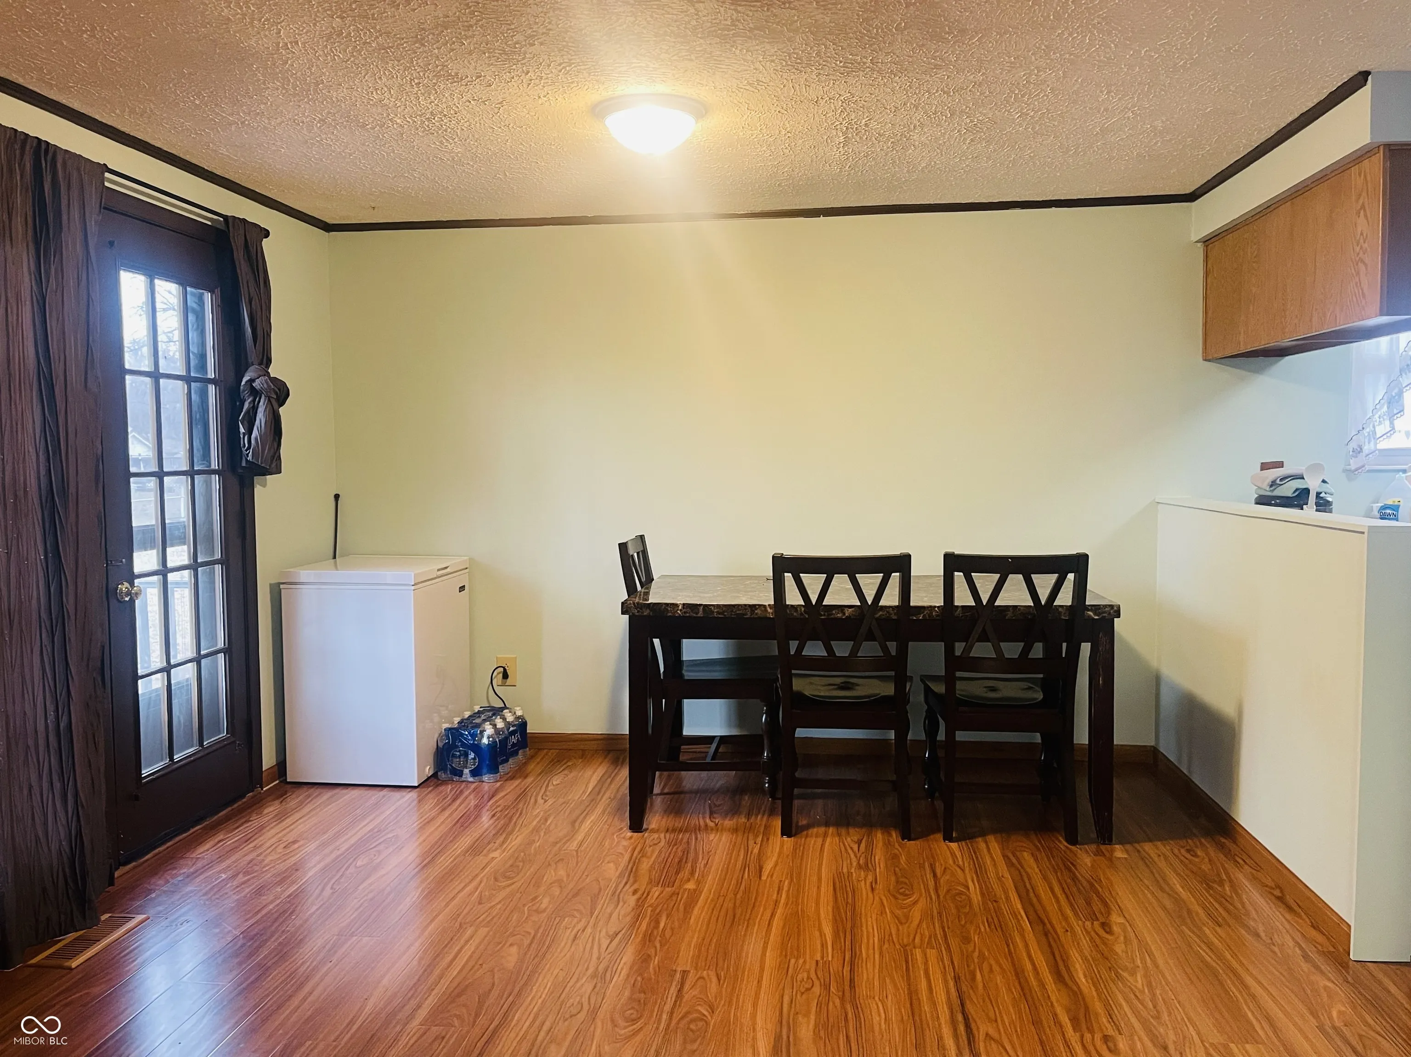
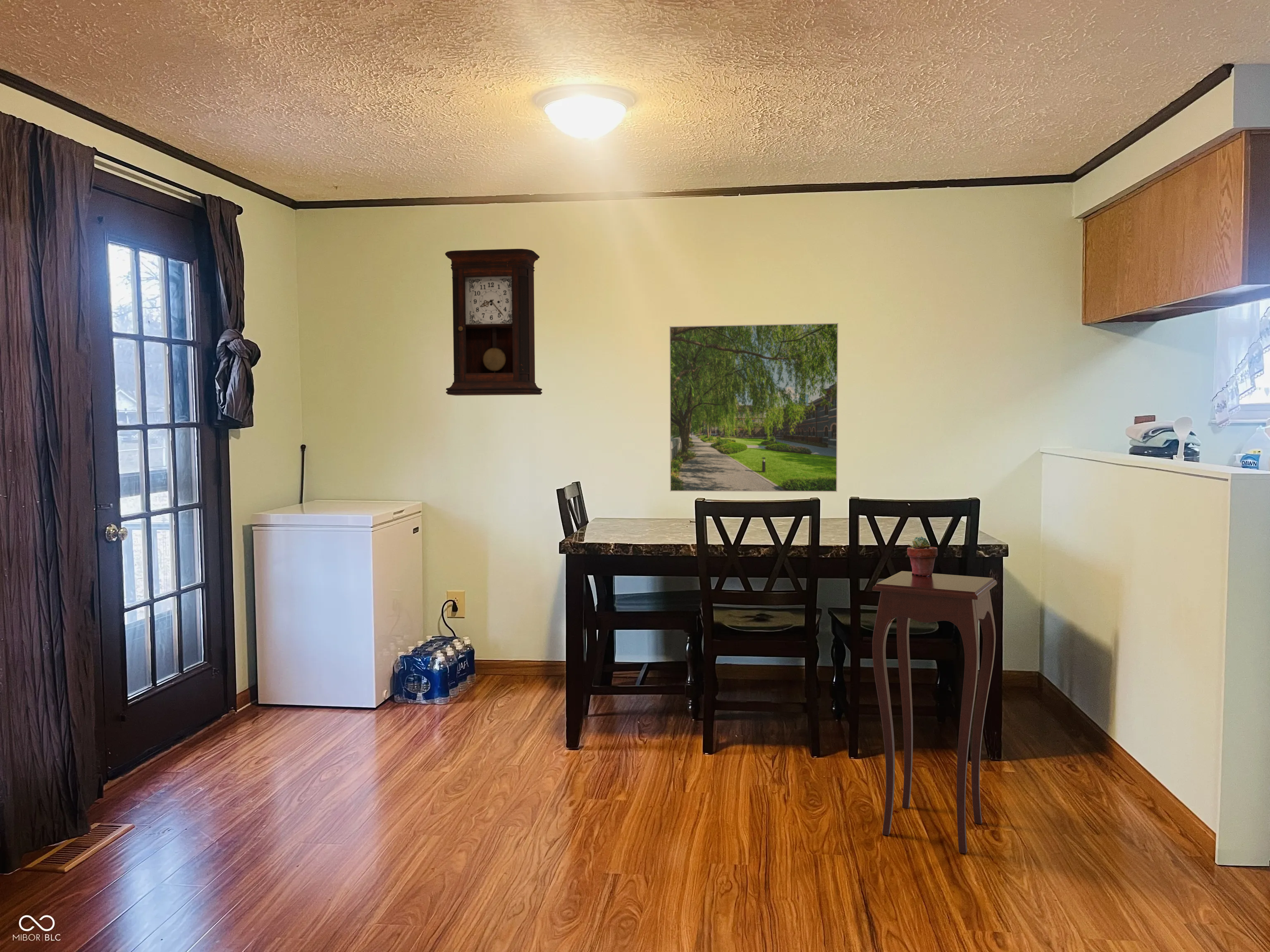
+ potted succulent (922, 555)
+ side table (912, 705)
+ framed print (752, 409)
+ pendulum clock (492, 324)
